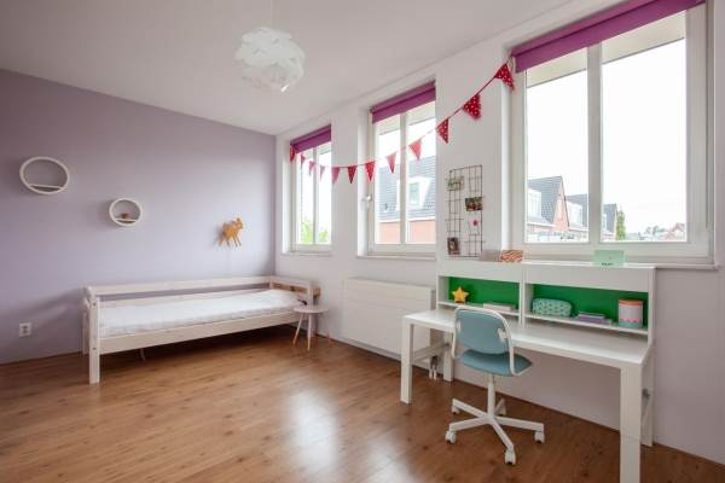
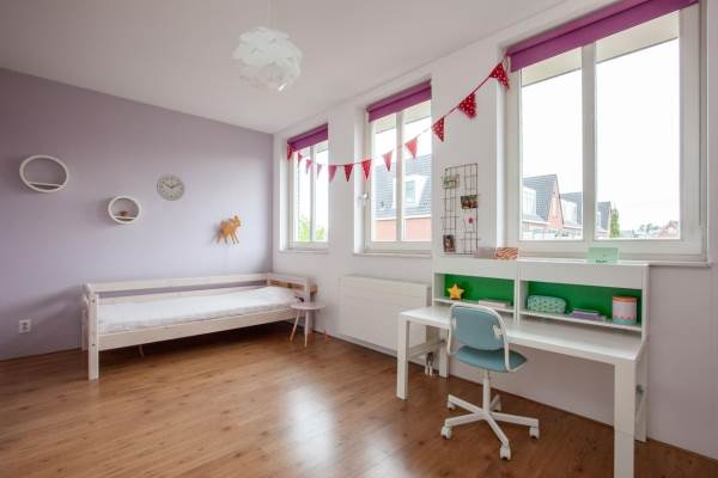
+ wall clock (171, 188)
